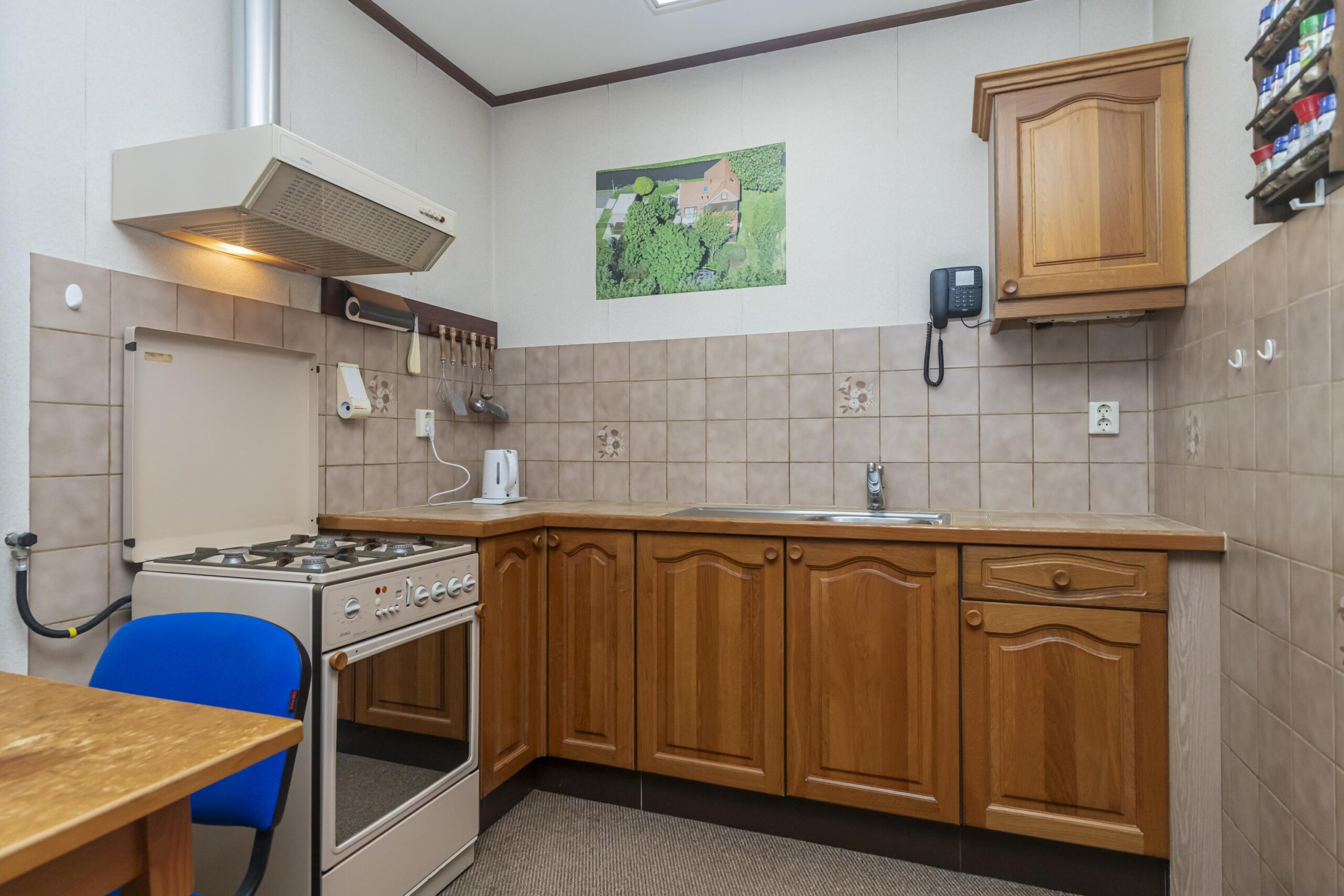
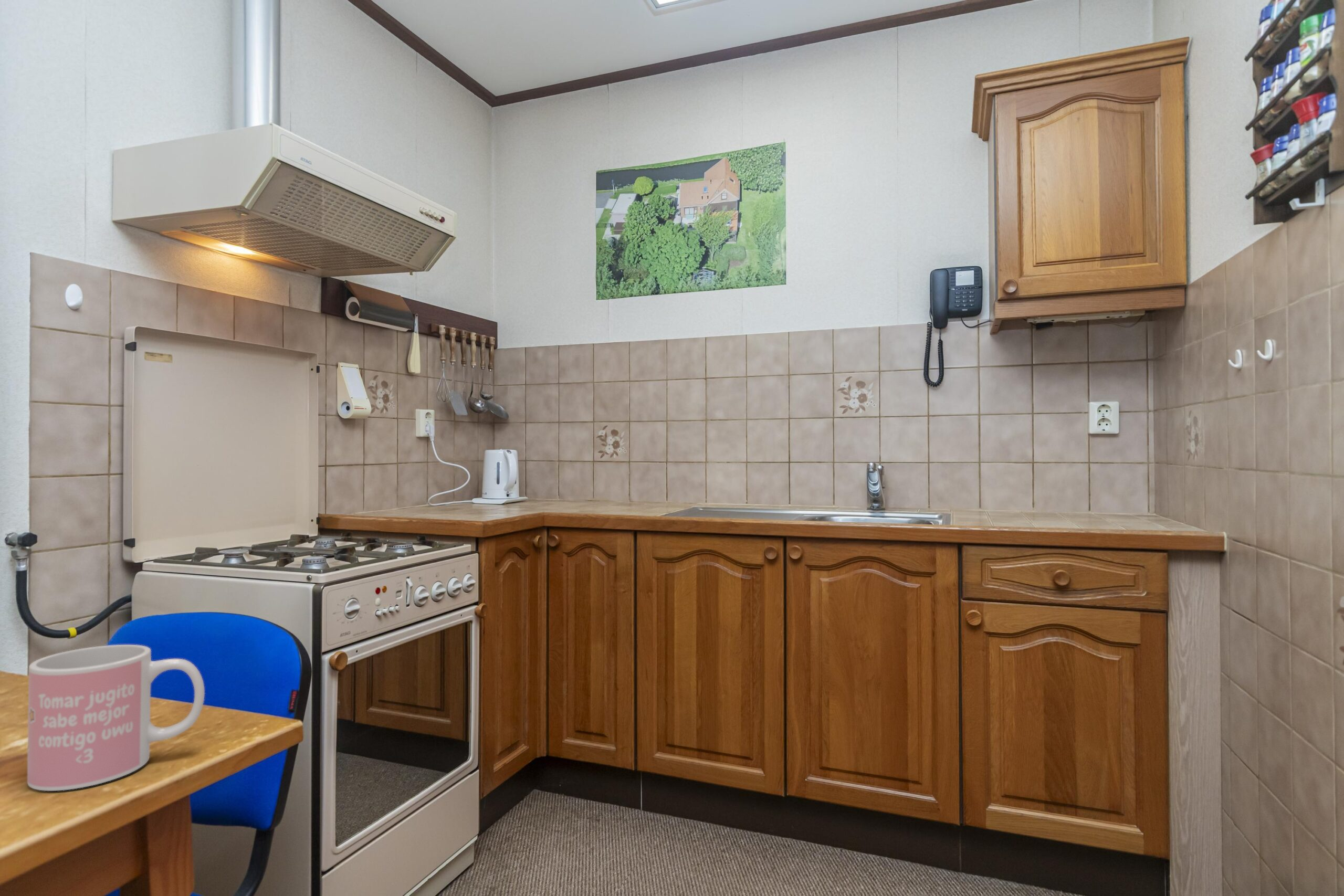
+ mug (113, 709)
